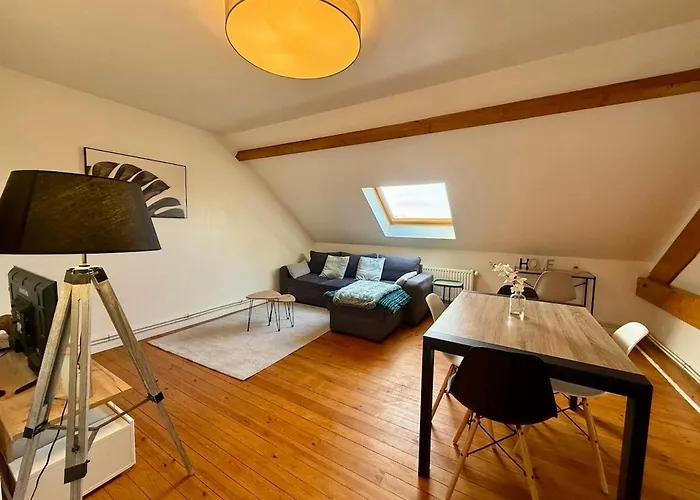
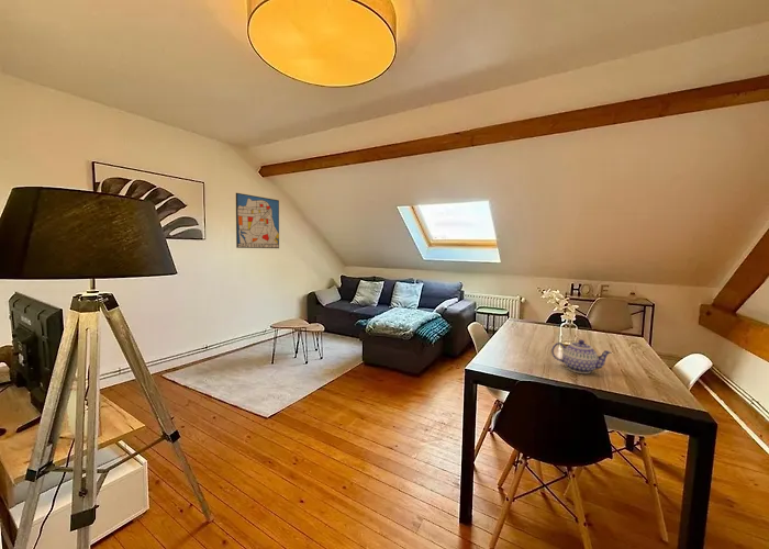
+ teapot (580, 355)
+ wall art (258, 222)
